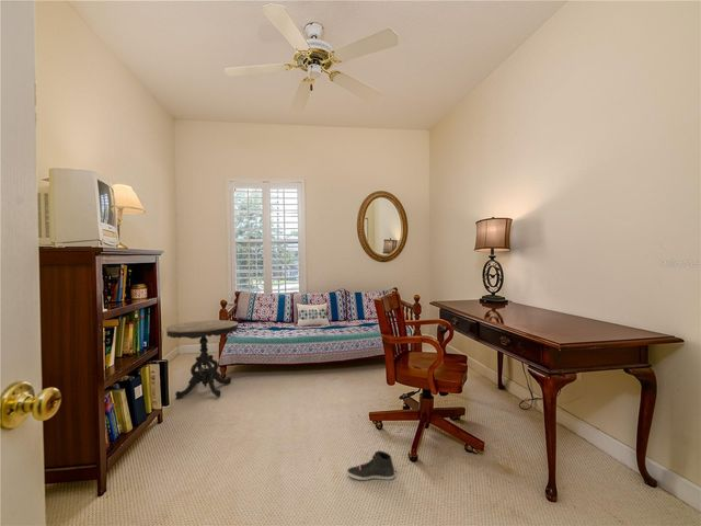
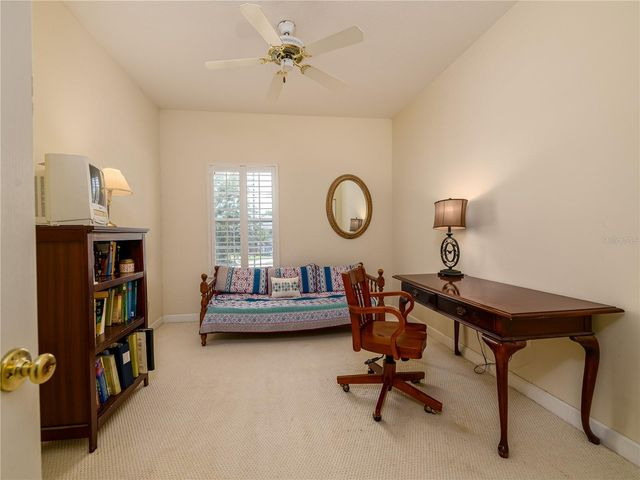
- sneaker (370, 464)
- side table (203, 357)
